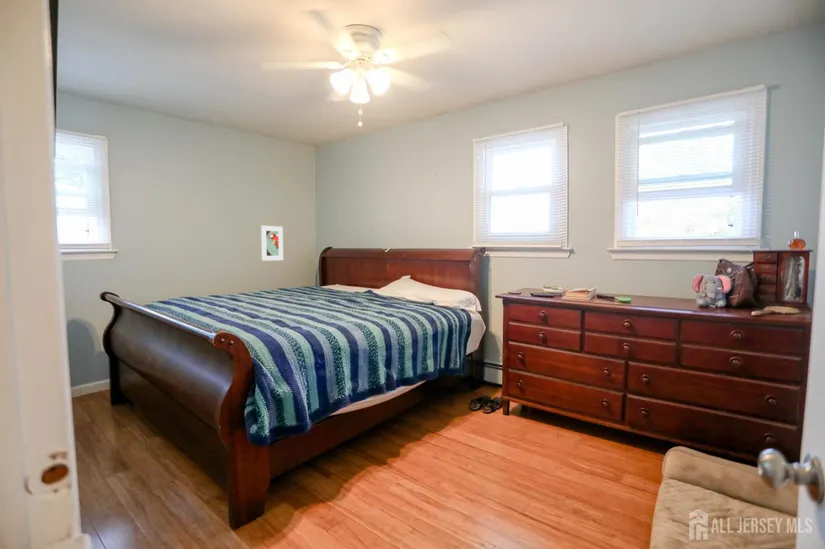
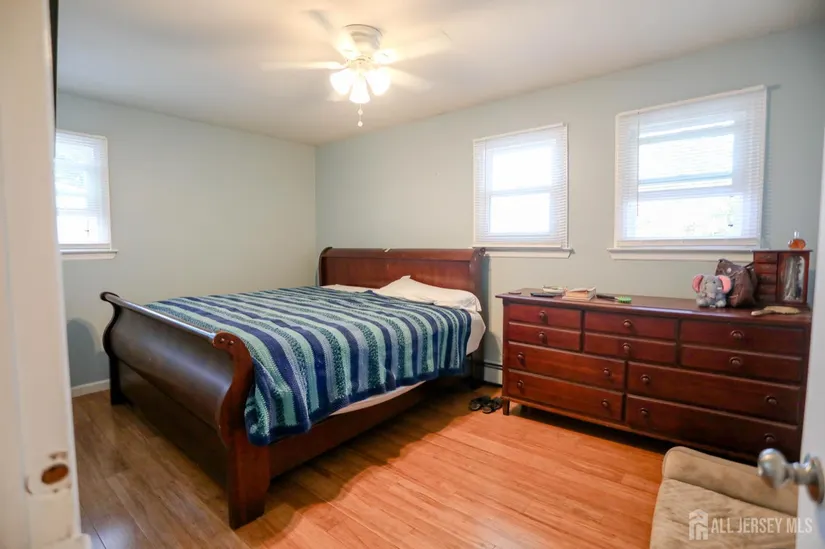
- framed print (272, 243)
